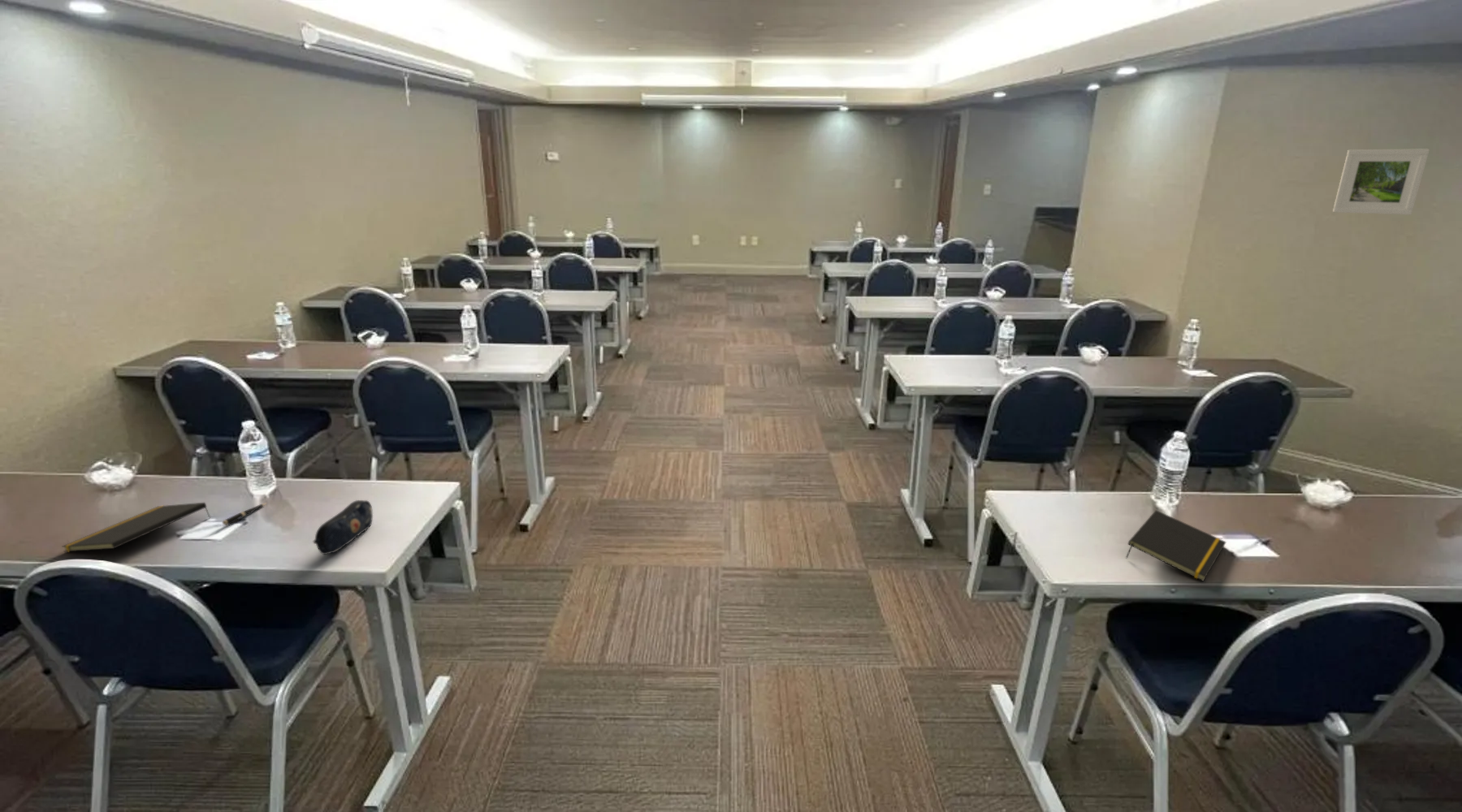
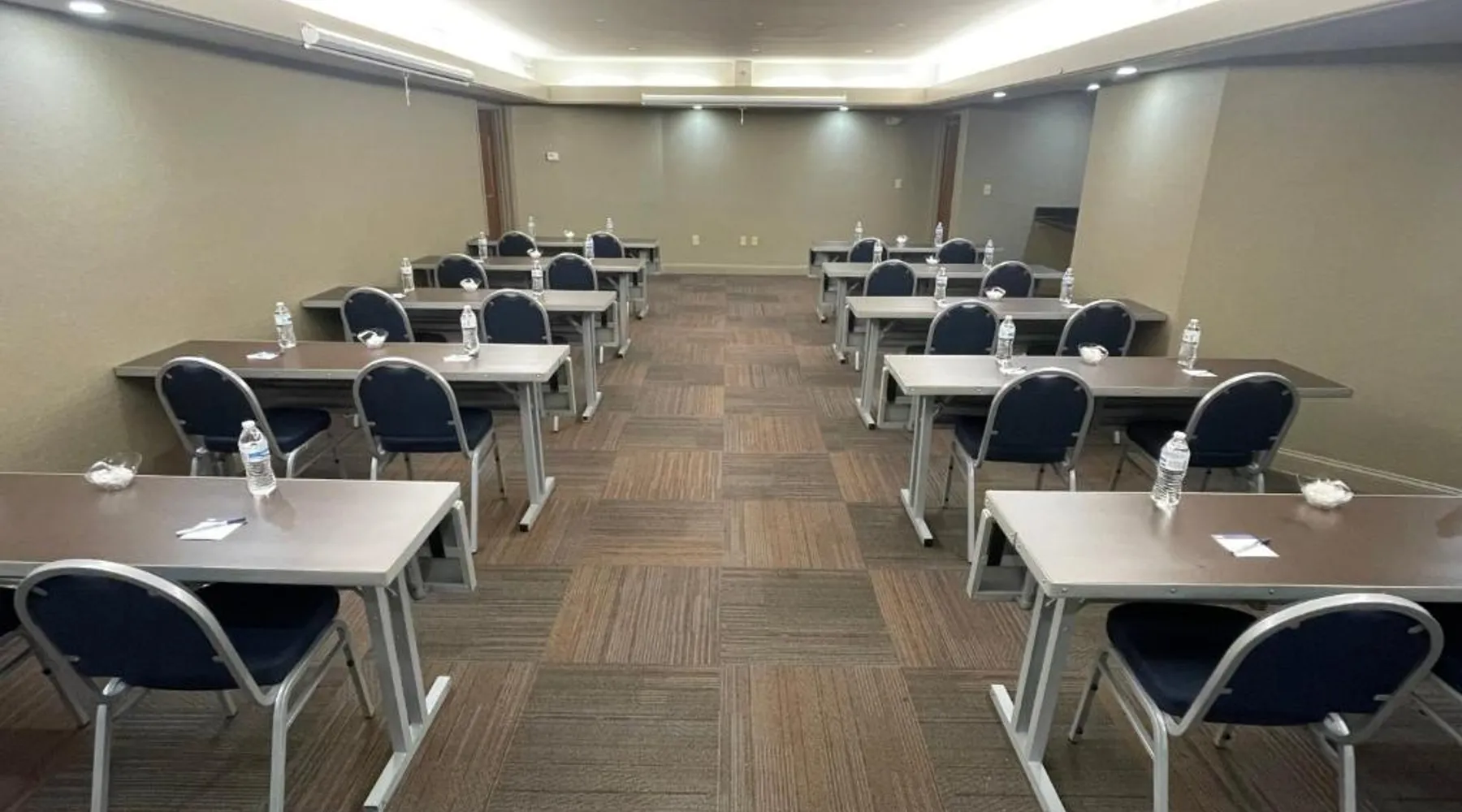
- pen (246, 512)
- pencil case (346, 526)
- notepad (1178, 542)
- notepad (137, 525)
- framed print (1379, 181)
